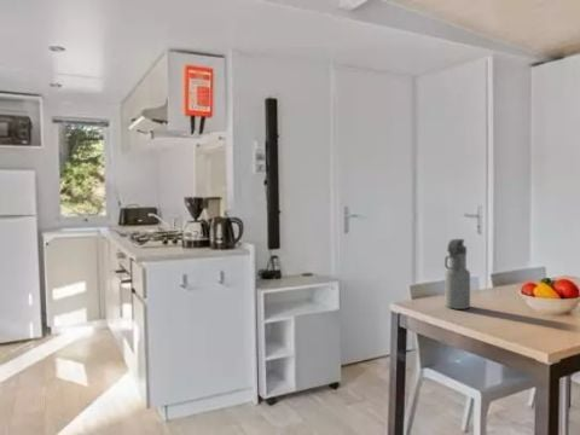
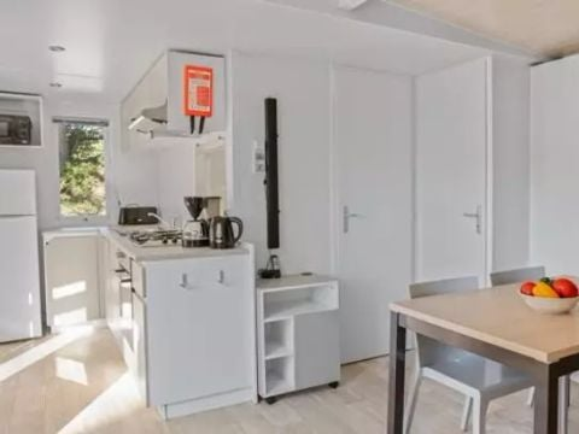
- water bottle (457, 273)
